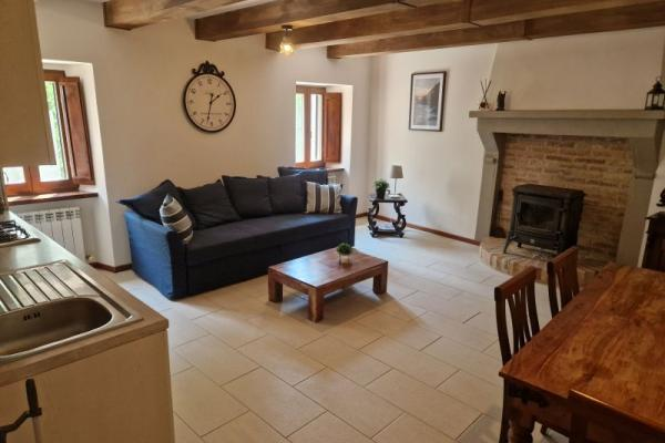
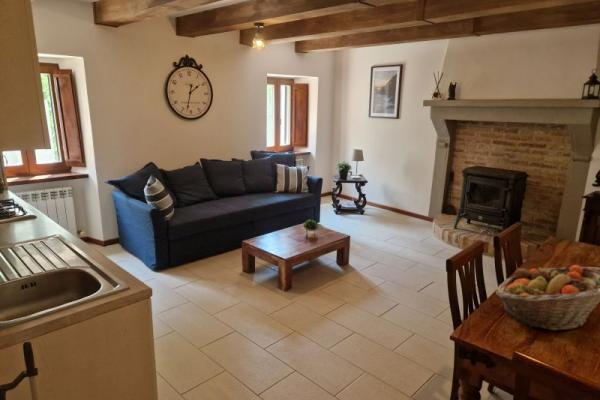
+ fruit basket (553, 291)
